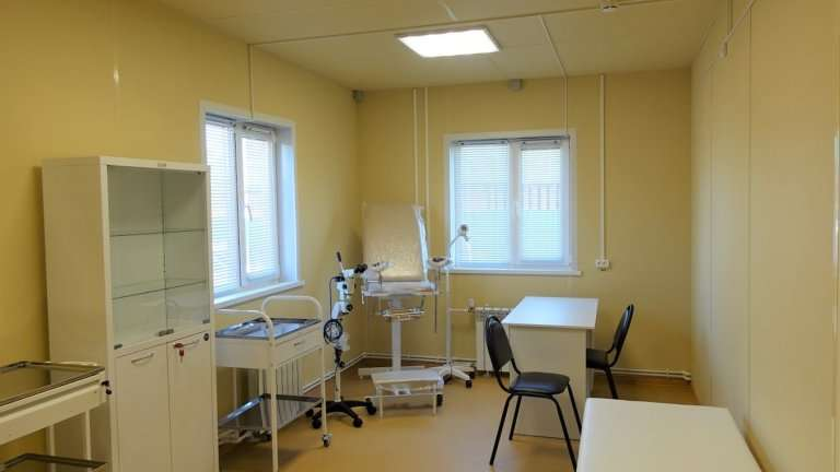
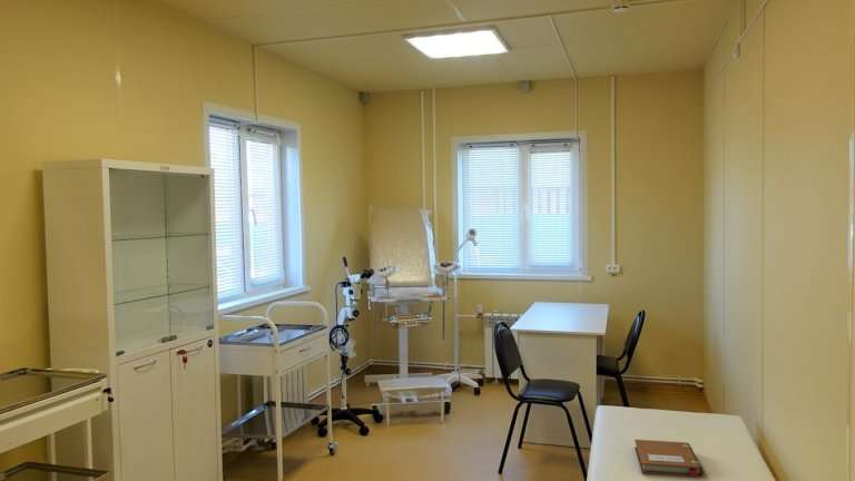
+ notebook (667, 458)
